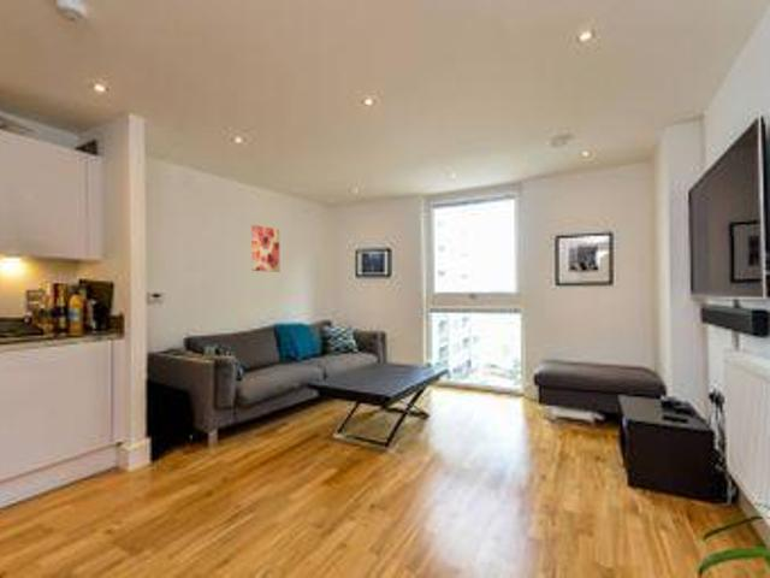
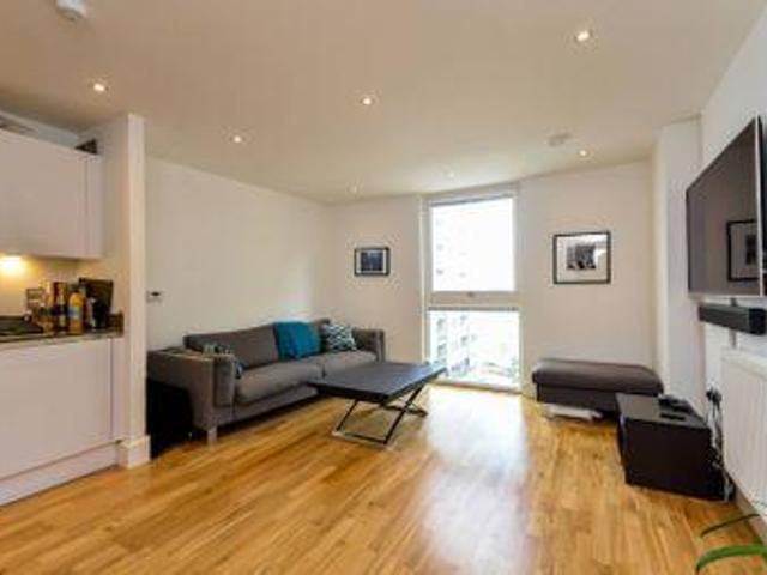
- wall art (266, 249)
